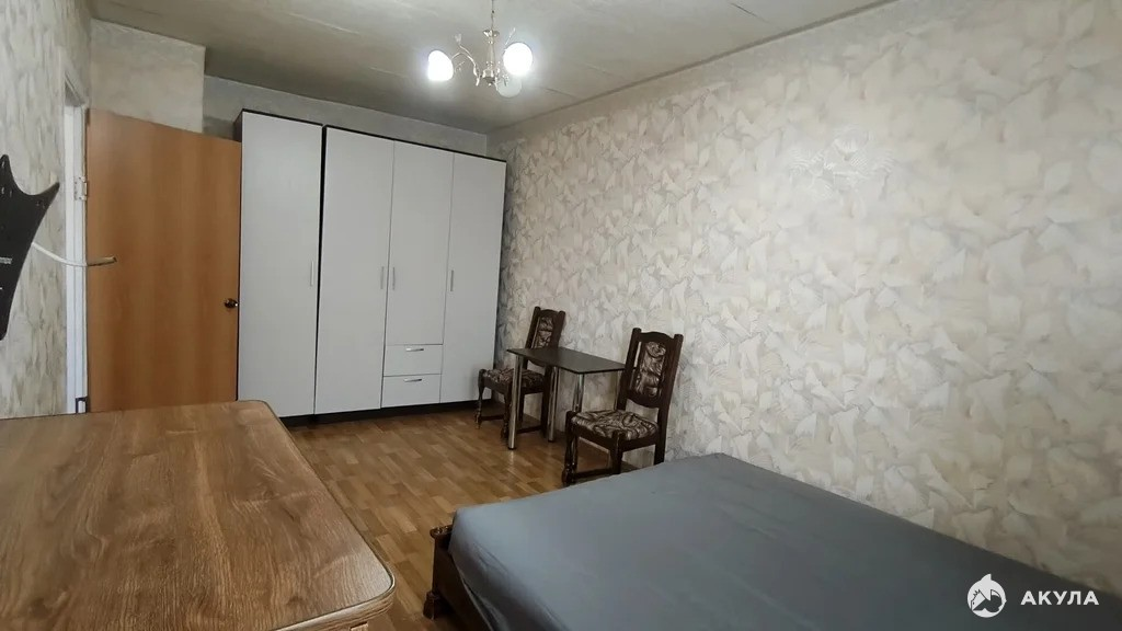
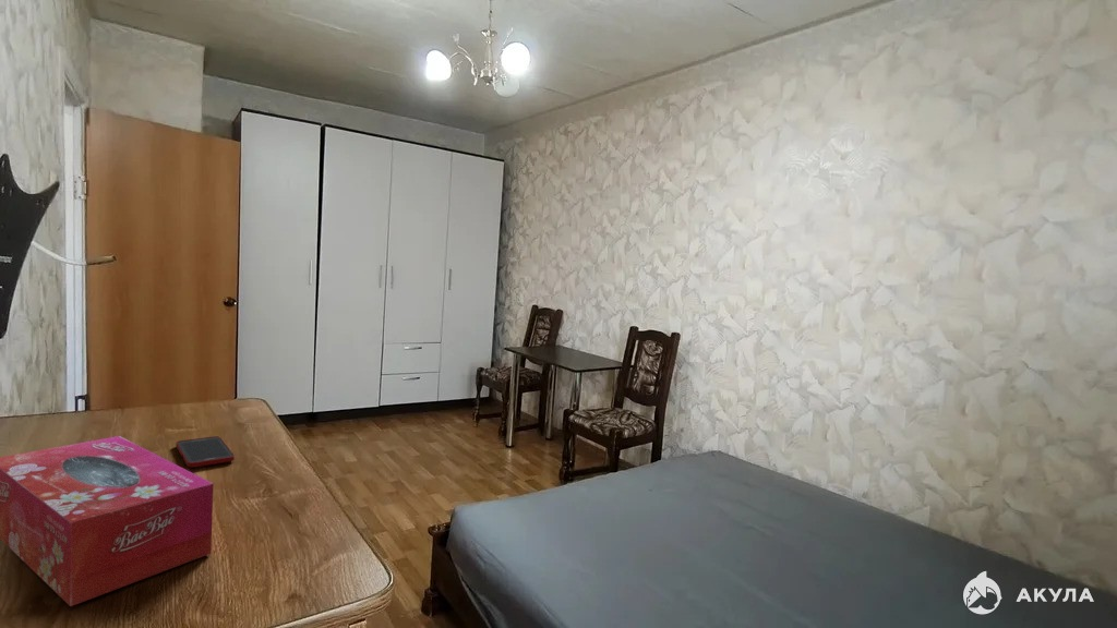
+ cell phone (204, 450)
+ tissue box (98, 506)
